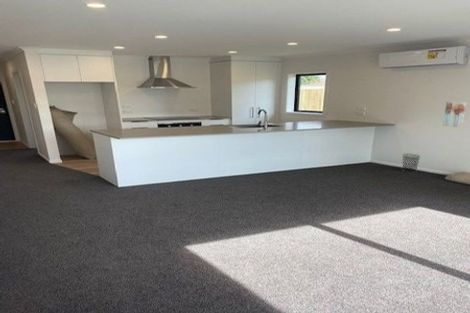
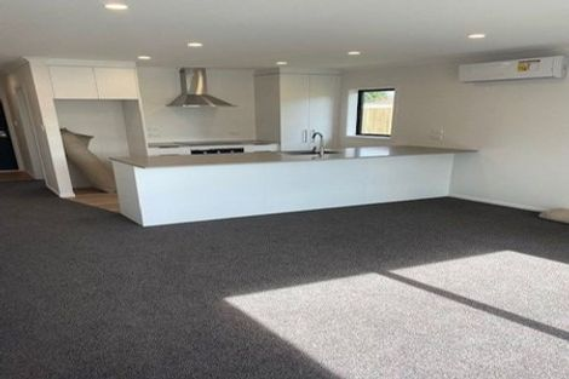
- waste bin (410, 163)
- wall art (454, 114)
